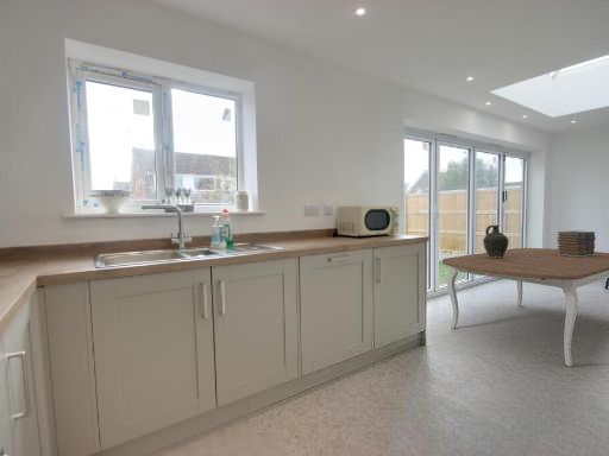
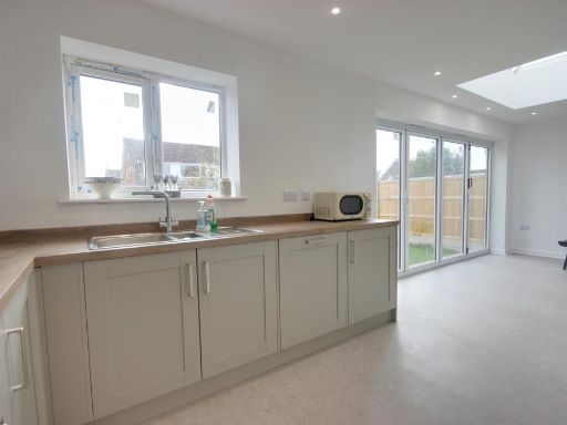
- book stack (575, 242)
- ceramic jug (495, 240)
- dining table (539, 284)
